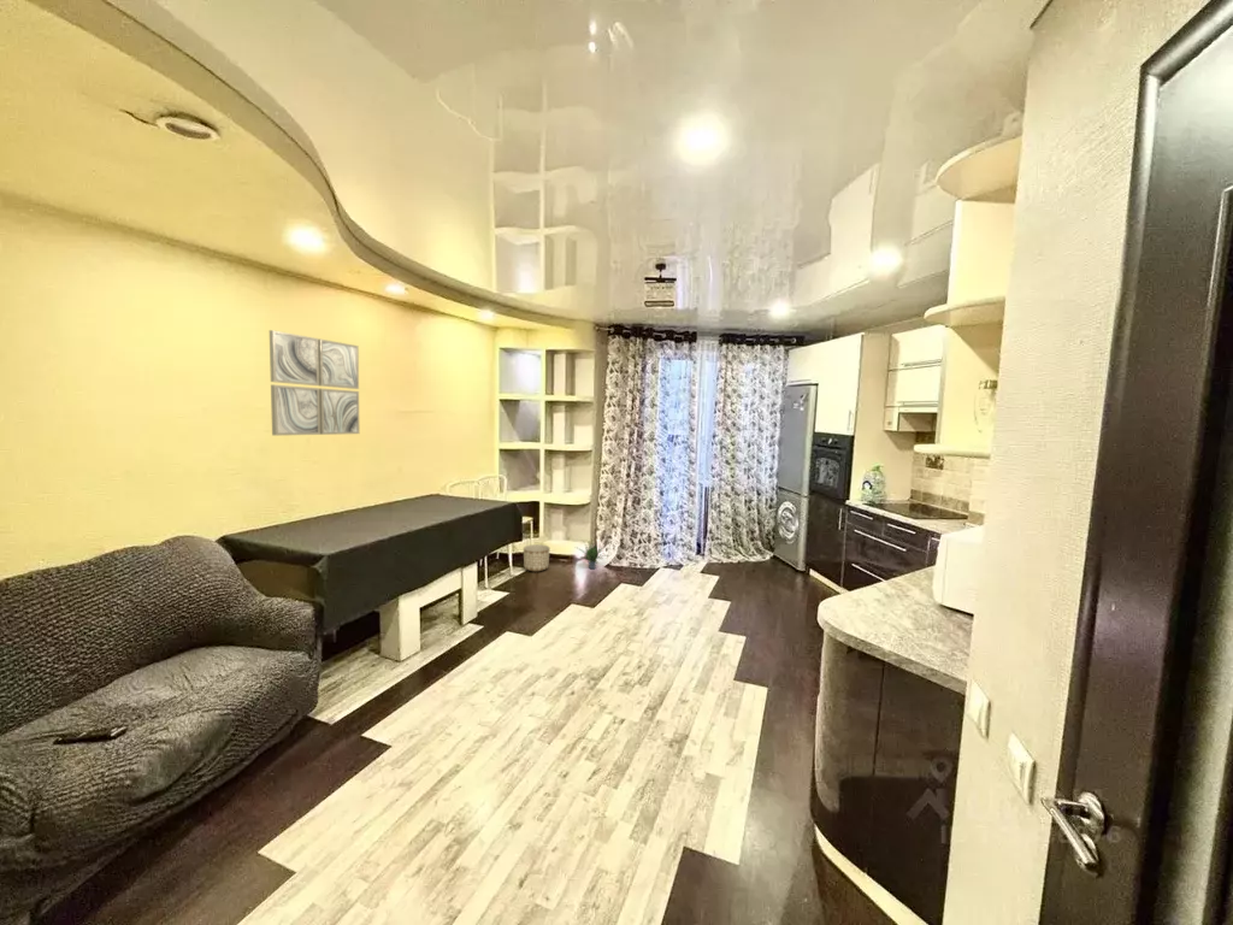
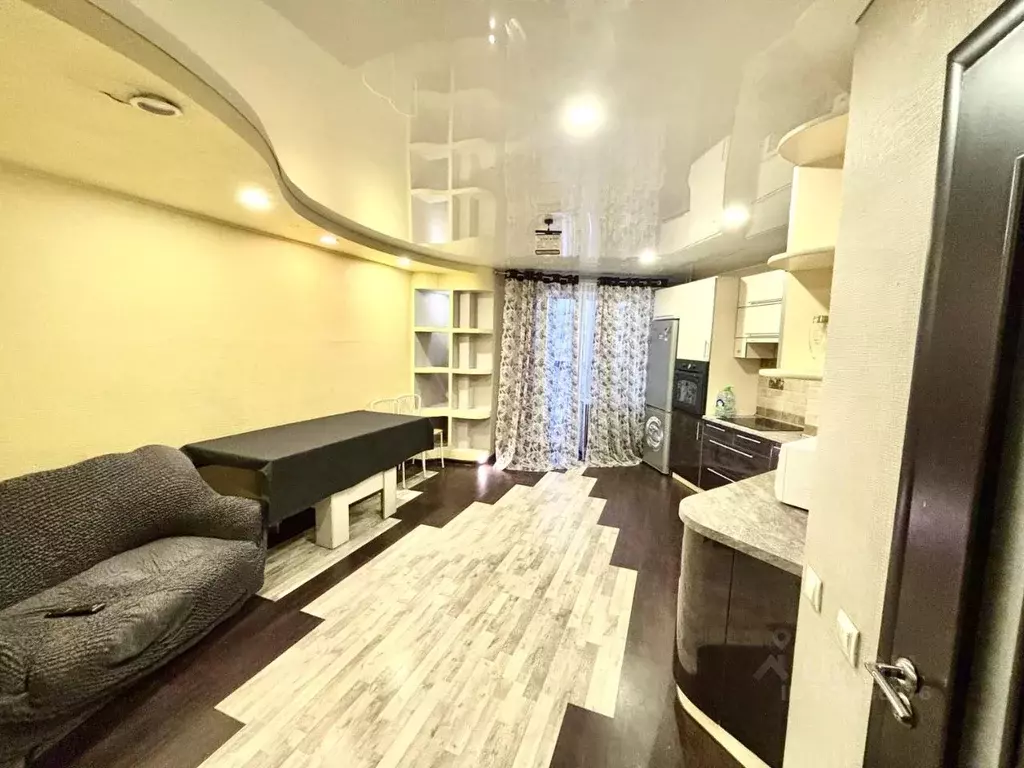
- wall art (318, 388)
- planter (536, 558)
- potted plant (591, 552)
